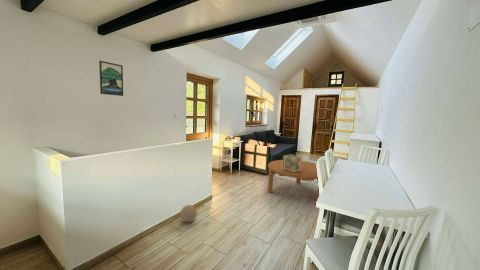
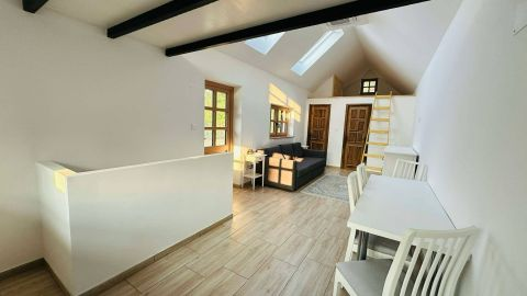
- ball (188, 213)
- coffee table (296, 179)
- decorative cube (291, 162)
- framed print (111, 79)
